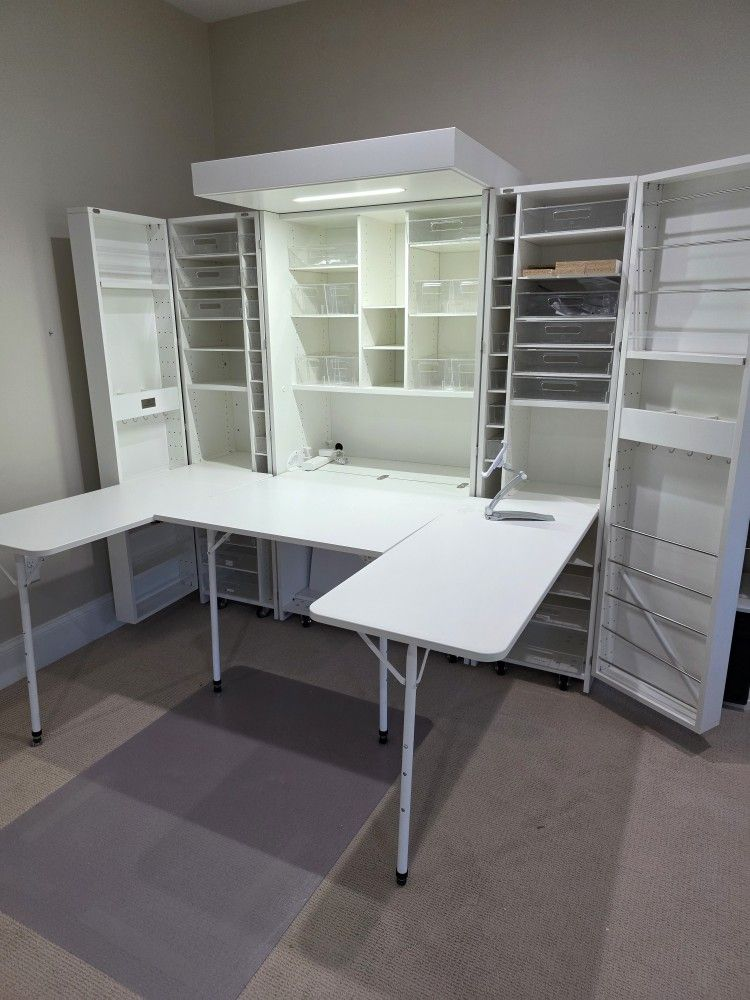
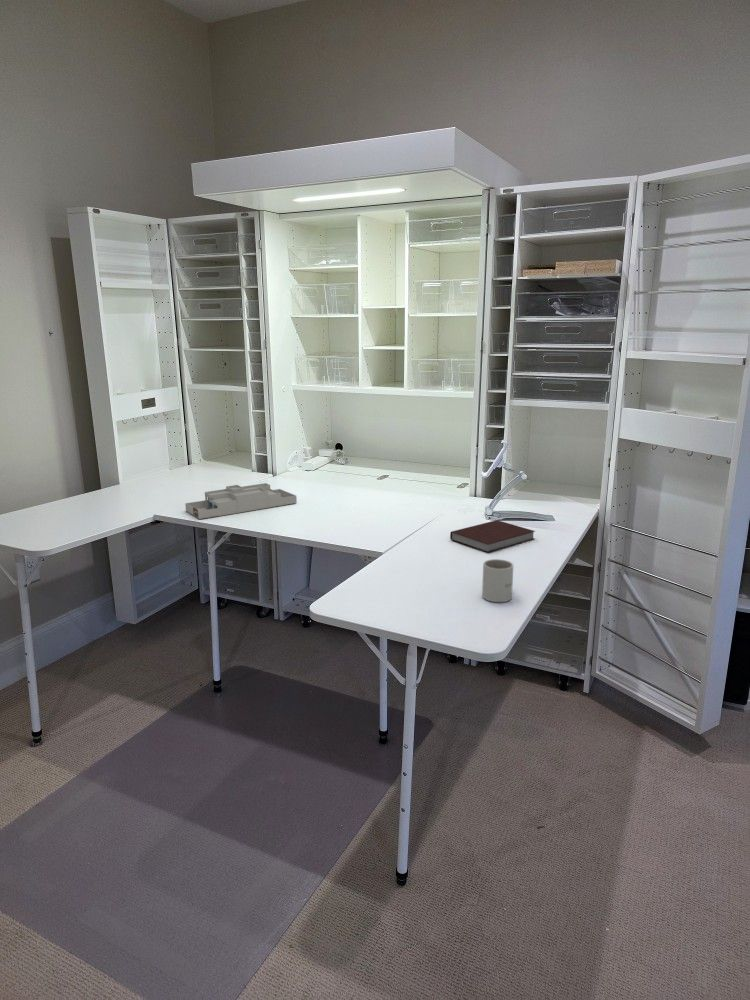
+ notebook (492, 535)
+ mug (501, 578)
+ desk organizer (241, 497)
